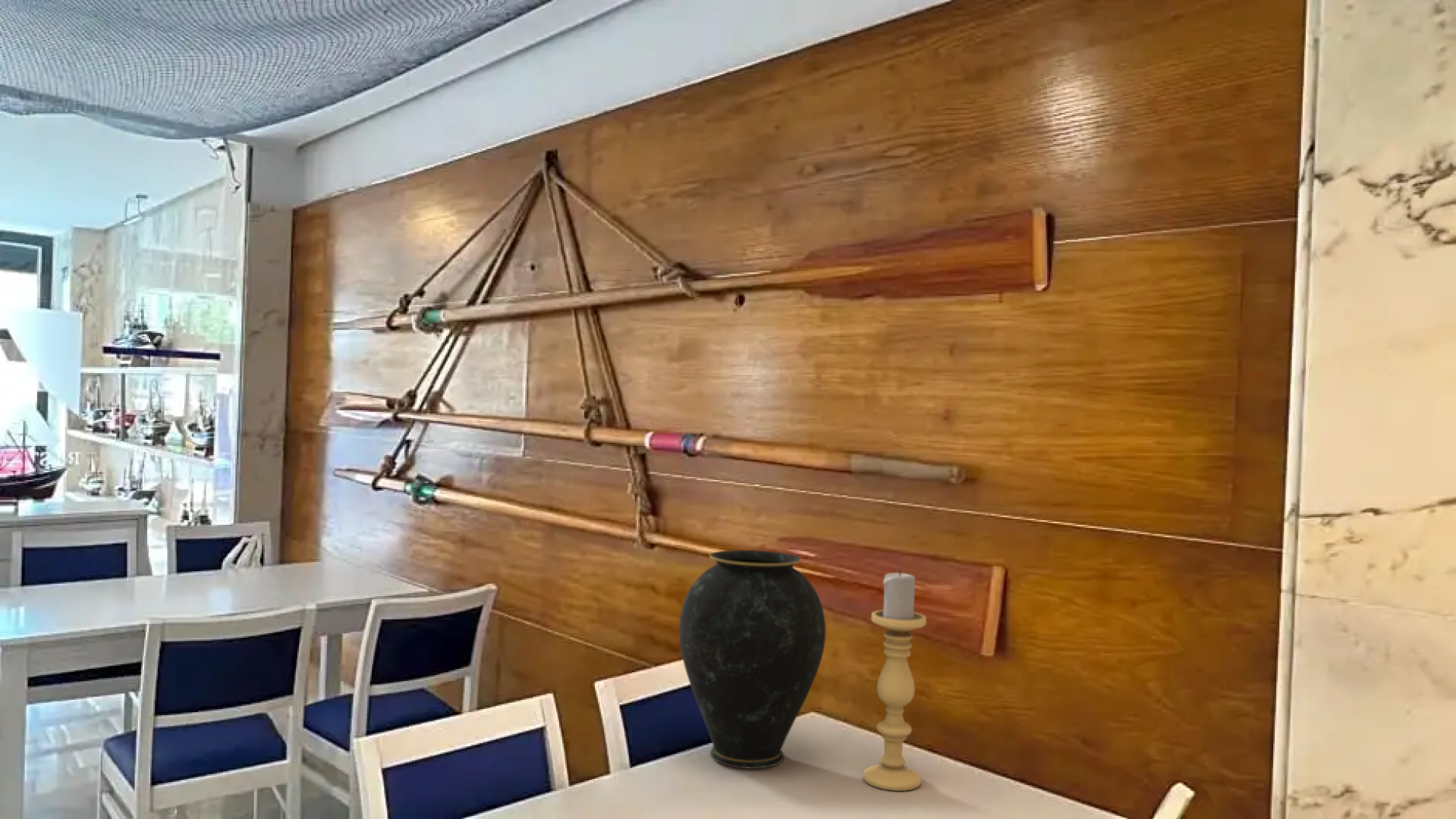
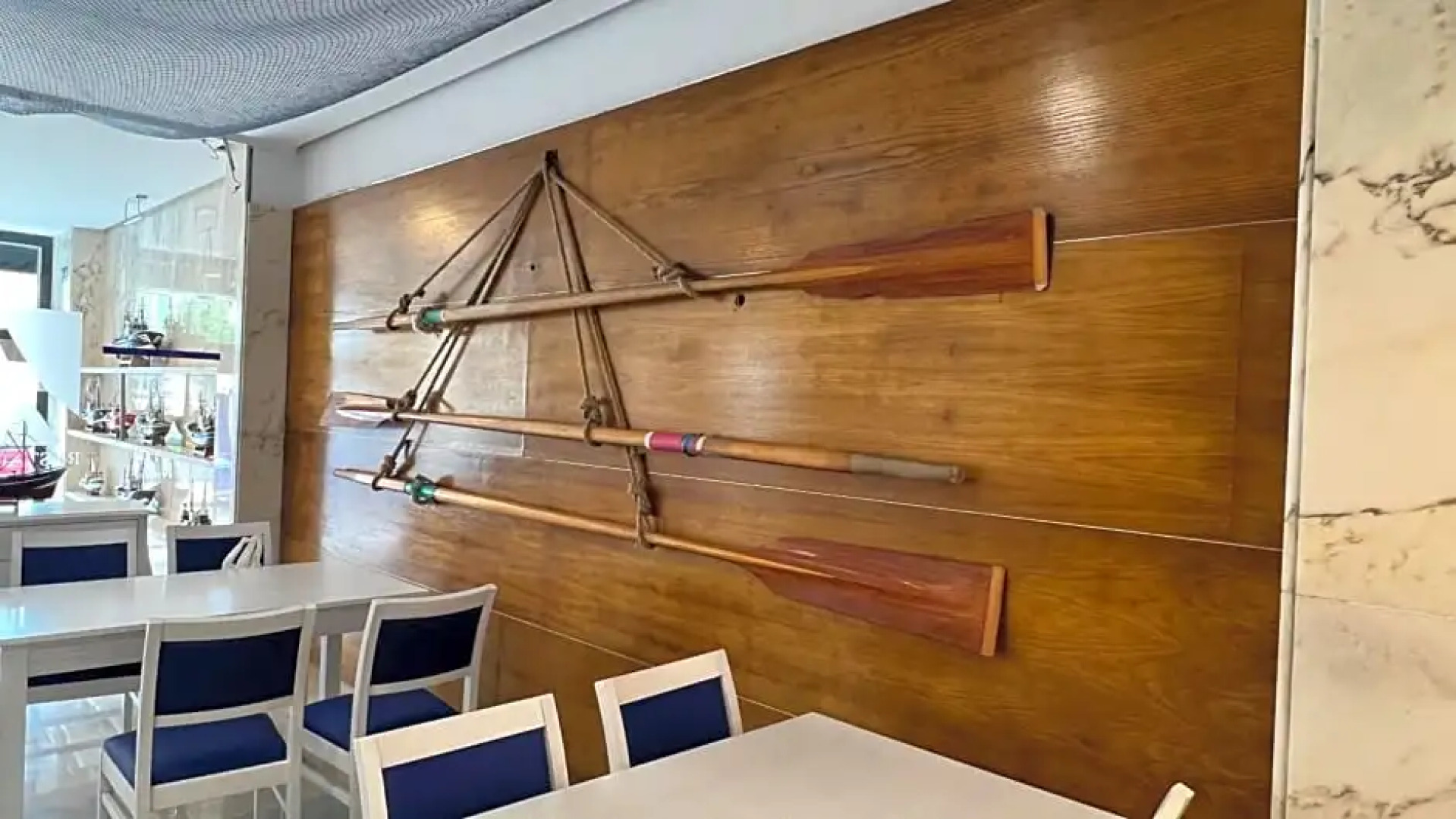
- vase (750, 657)
- candle holder (896, 675)
